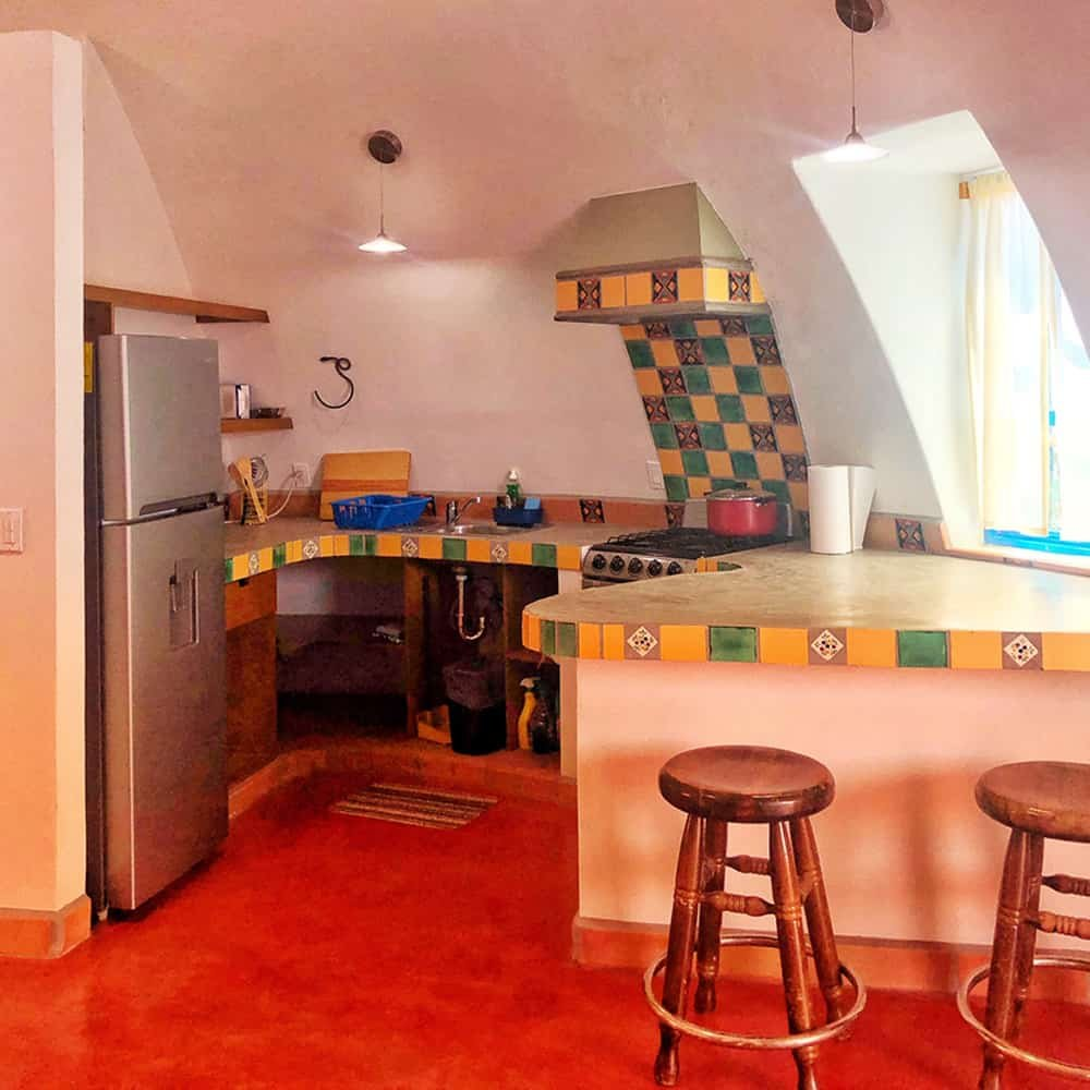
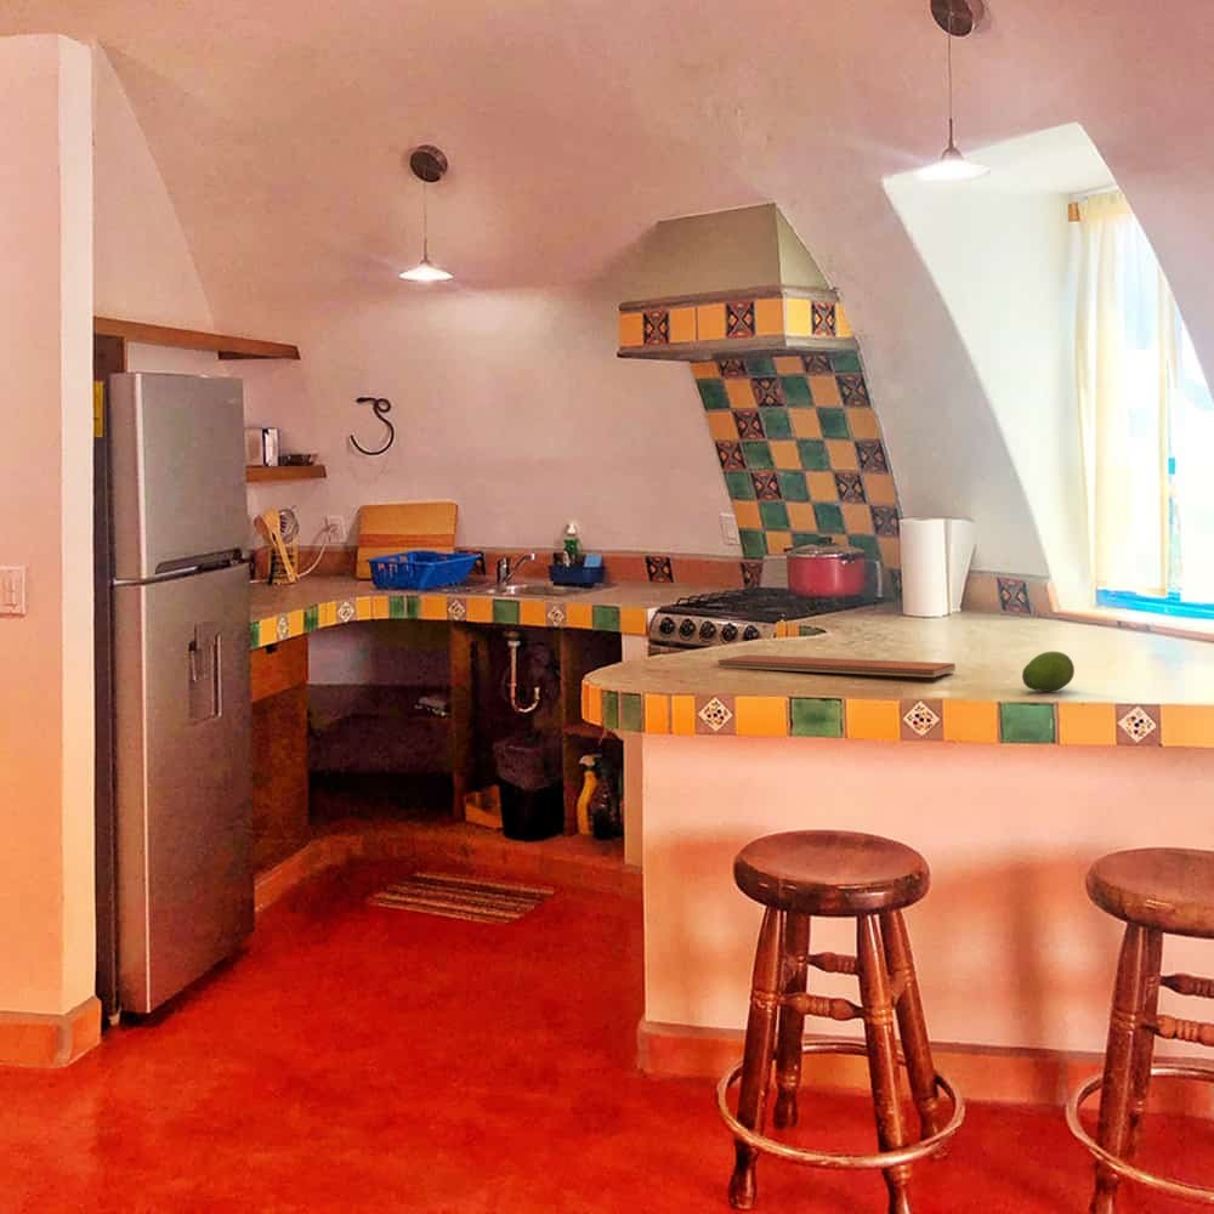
+ chopping board (834, 664)
+ fruit (1048, 671)
